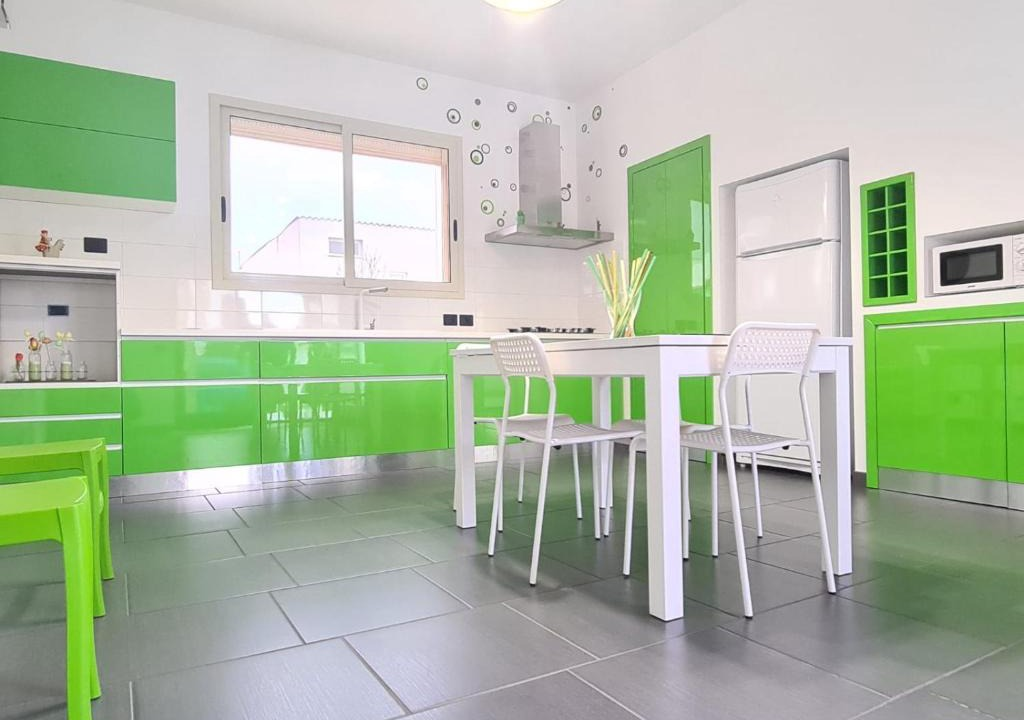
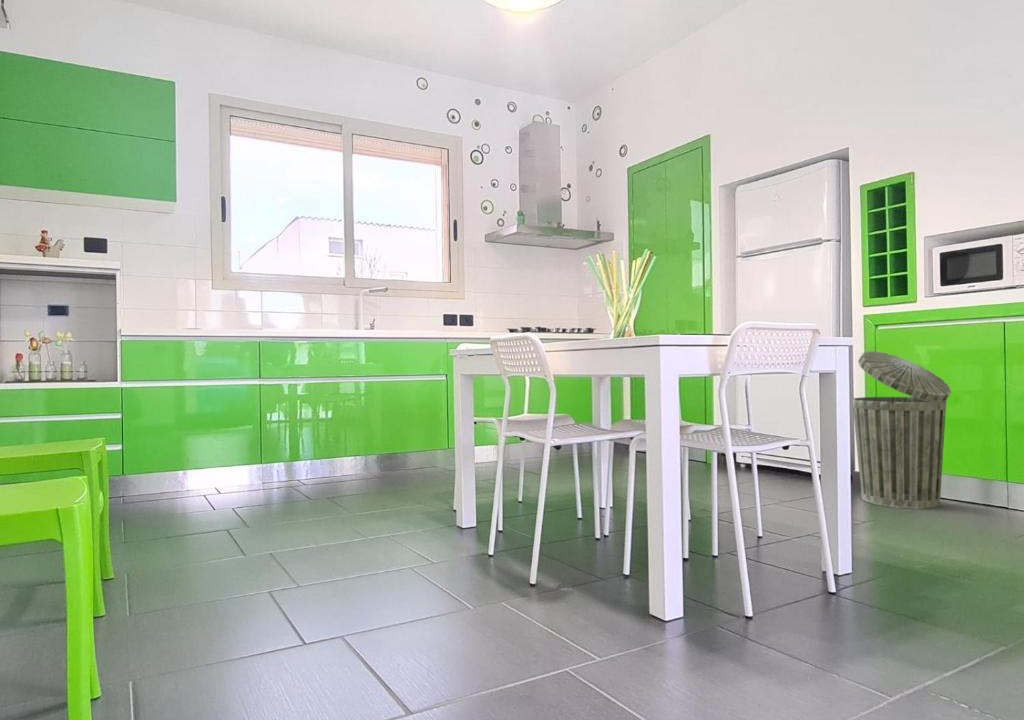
+ trash can (900, 426)
